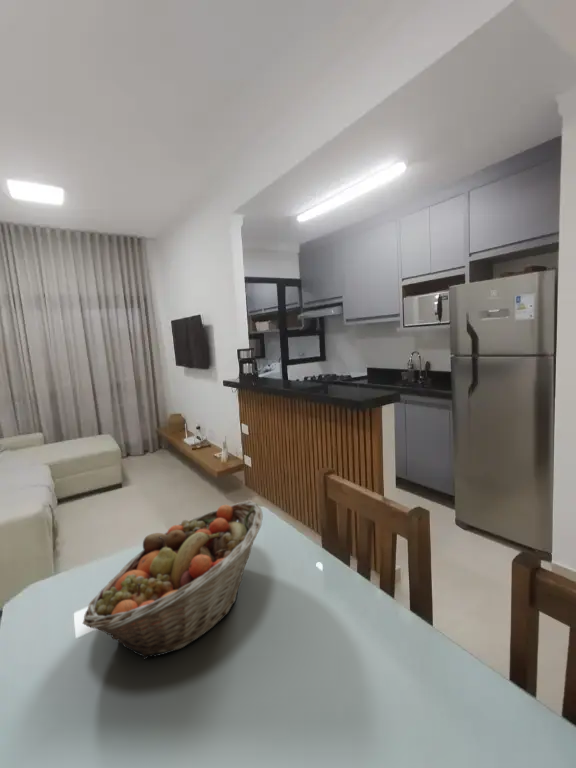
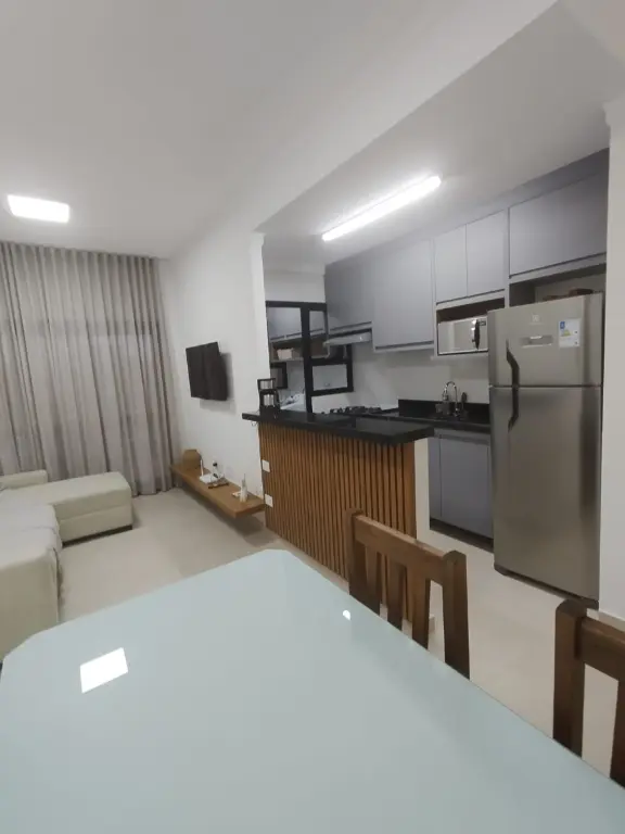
- fruit basket (186, 565)
